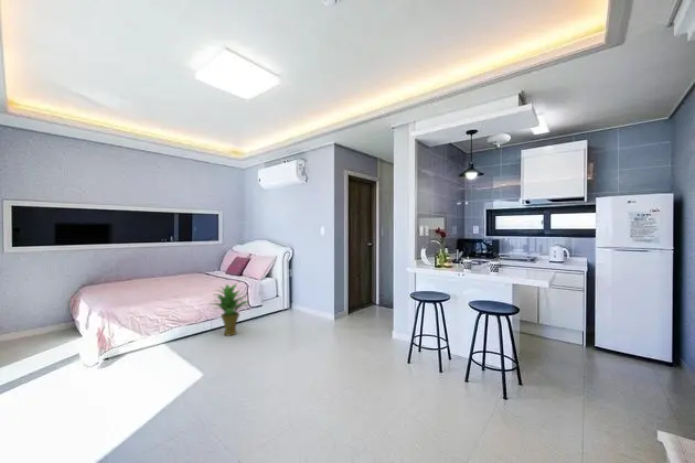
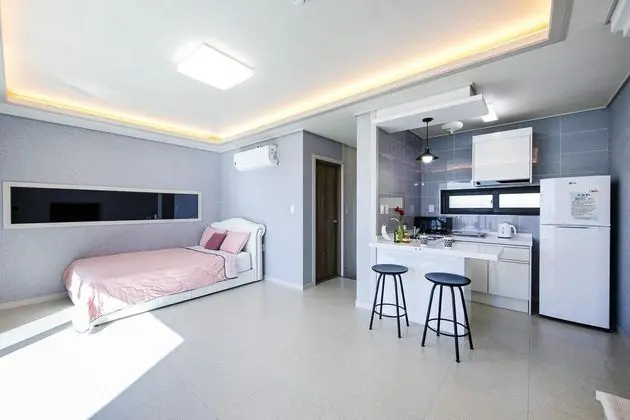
- potted plant (229, 309)
